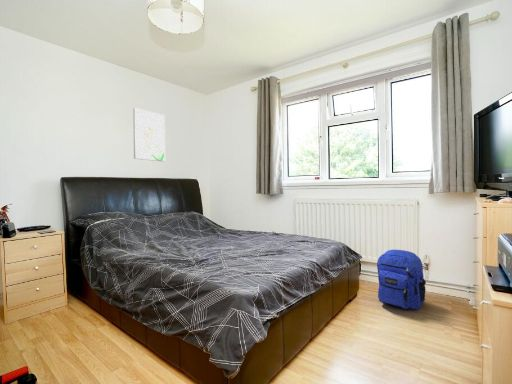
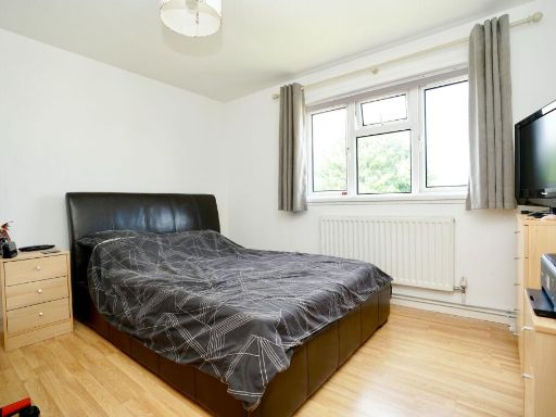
- wall art (149, 135)
- backpack (400, 277)
